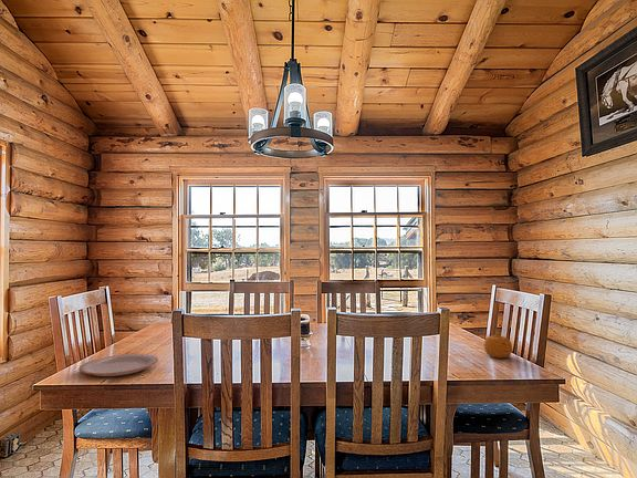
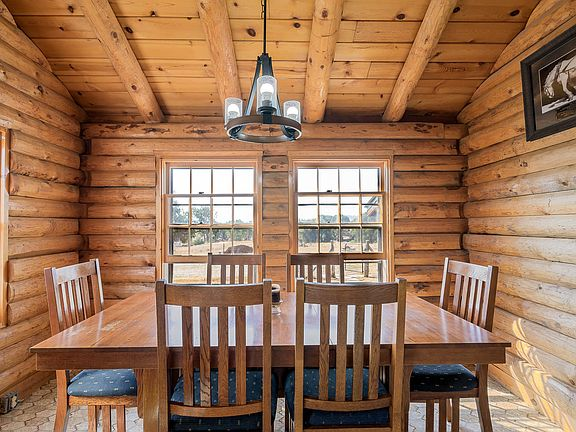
- plate (119, 365)
- fruit (498, 343)
